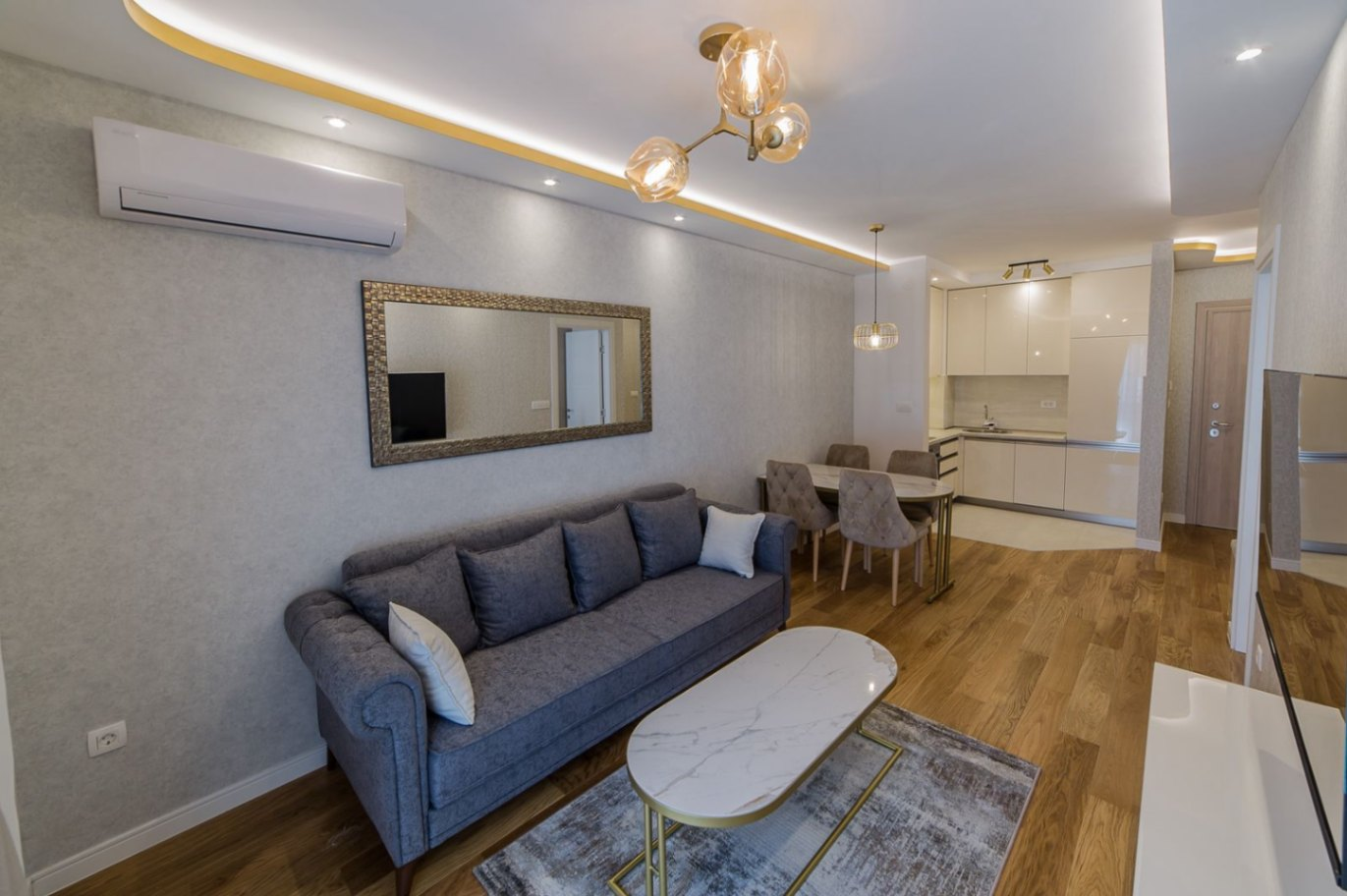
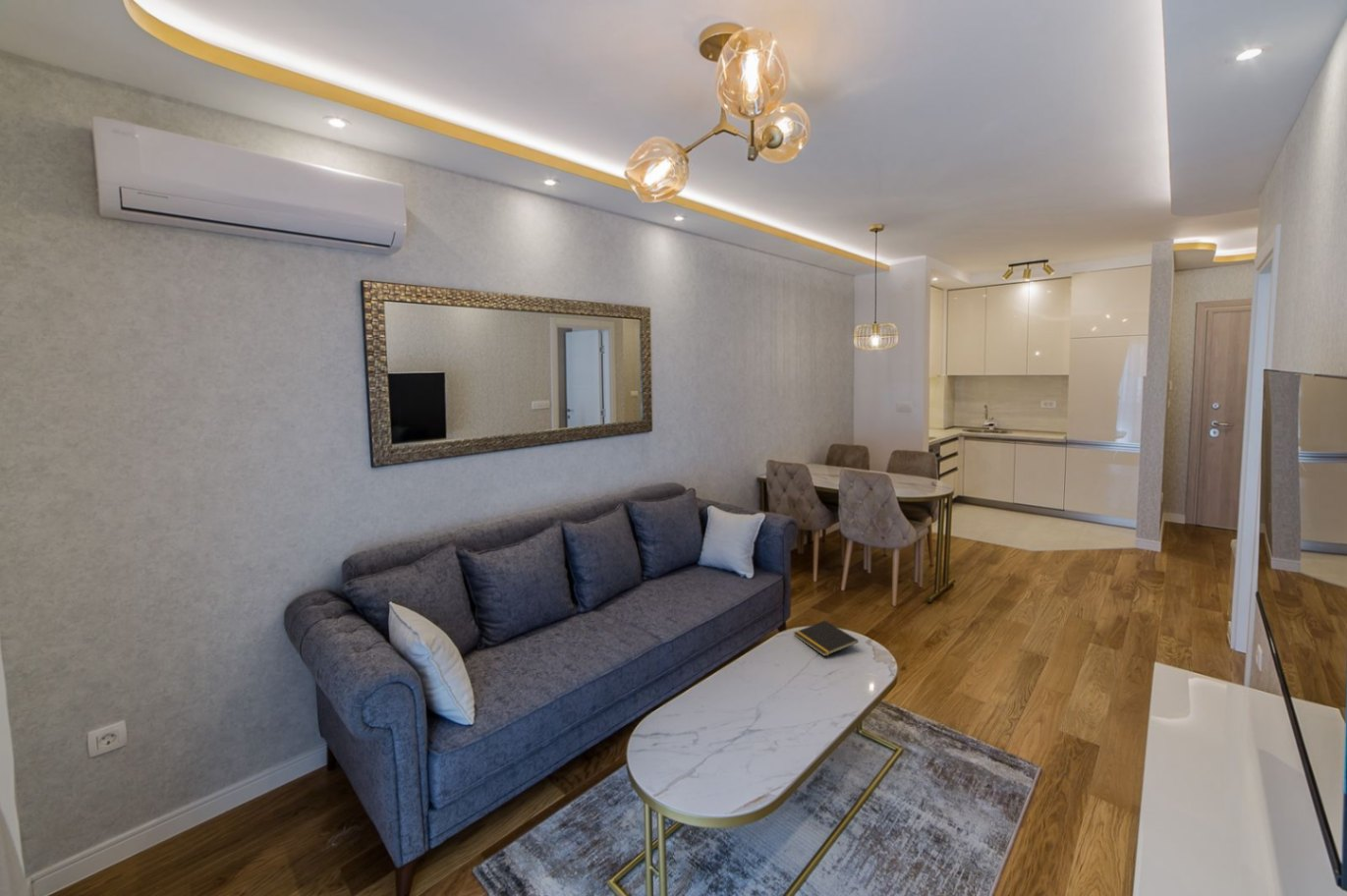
+ notepad (824, 637)
